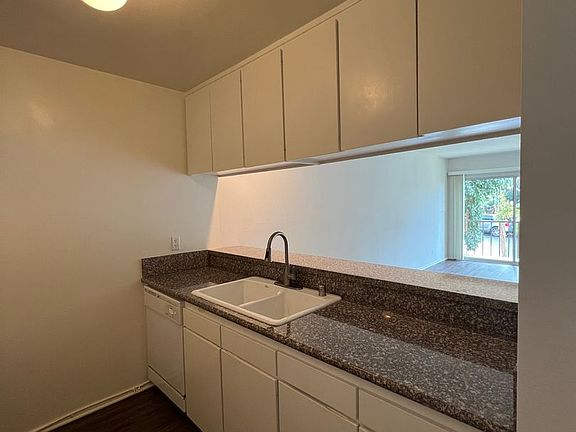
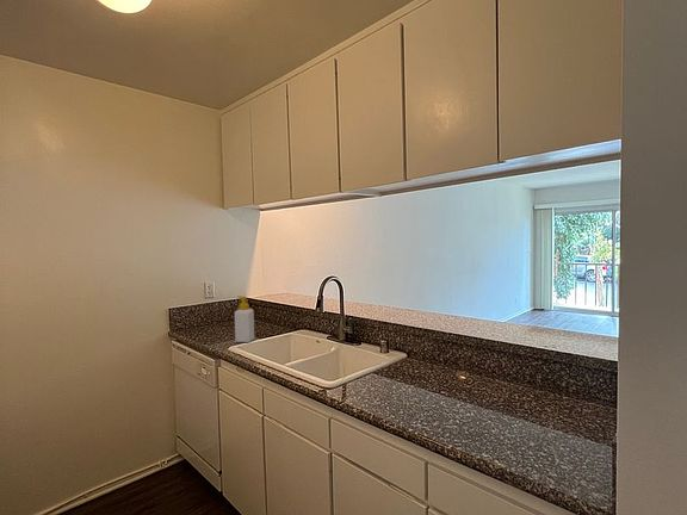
+ soap bottle (243, 318)
